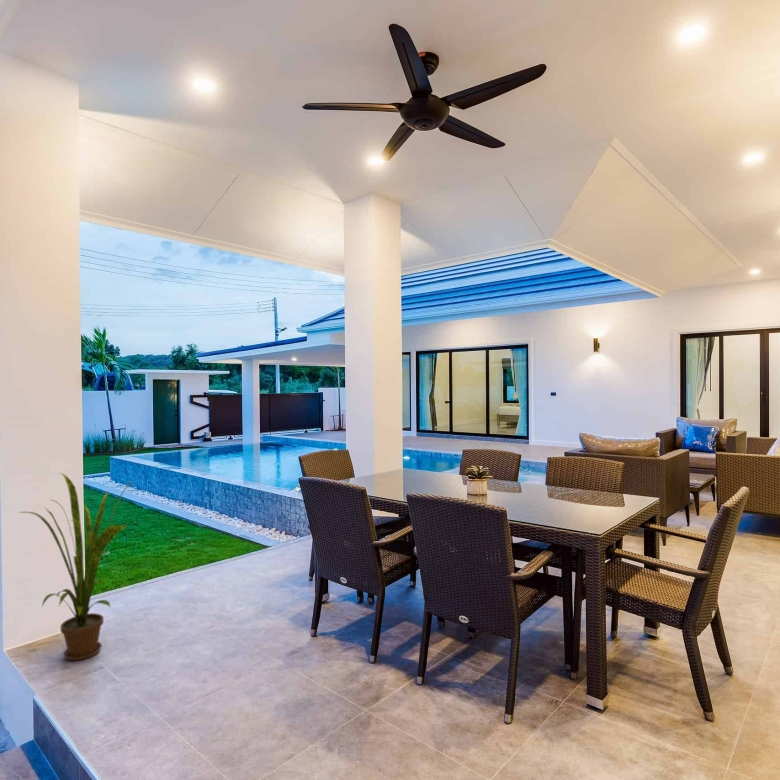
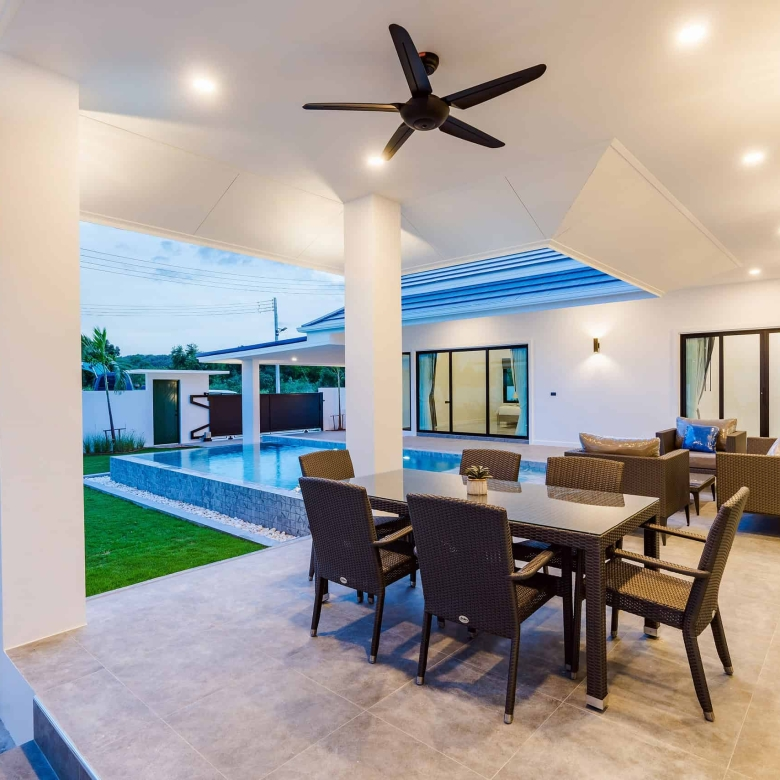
- house plant (75, 565)
